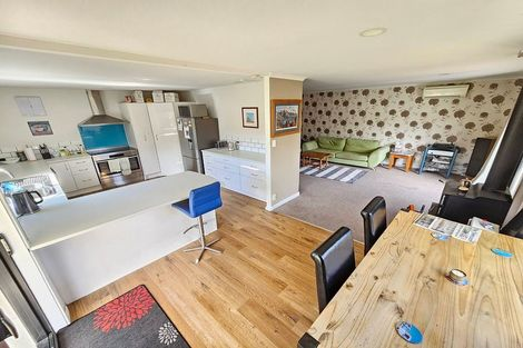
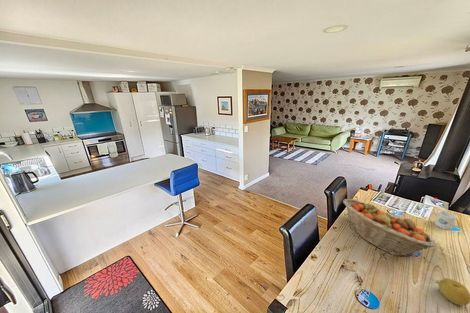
+ fruit (453, 291)
+ fruit basket (381, 223)
+ mug (441, 218)
